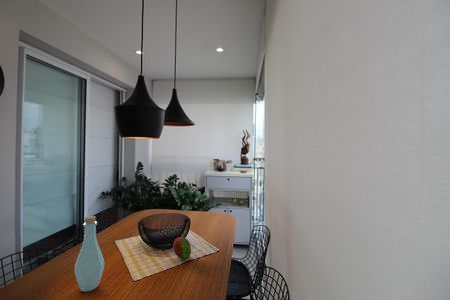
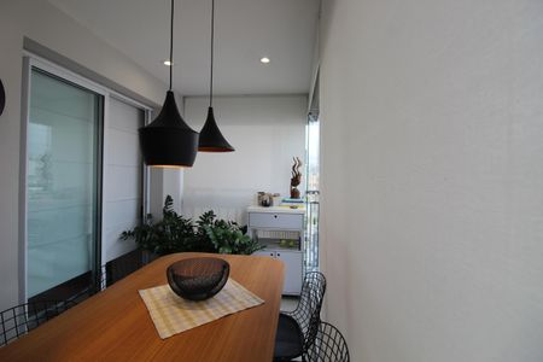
- fruit (182, 247)
- bottle (89, 251)
